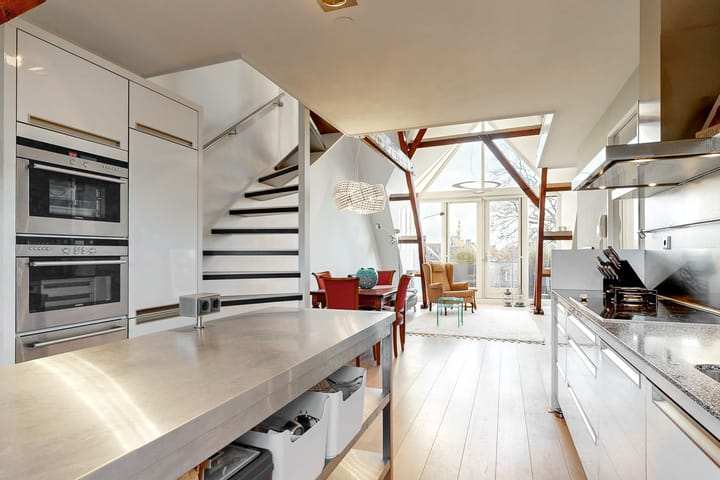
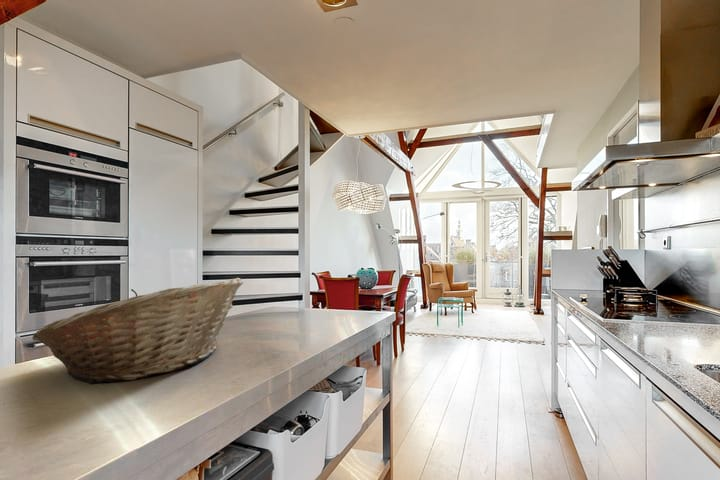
+ fruit basket (155, 320)
